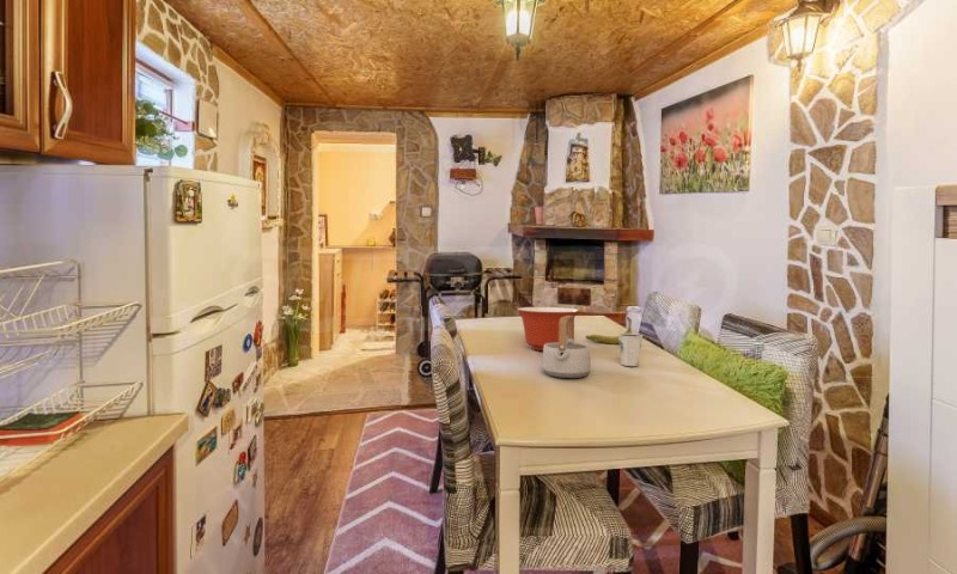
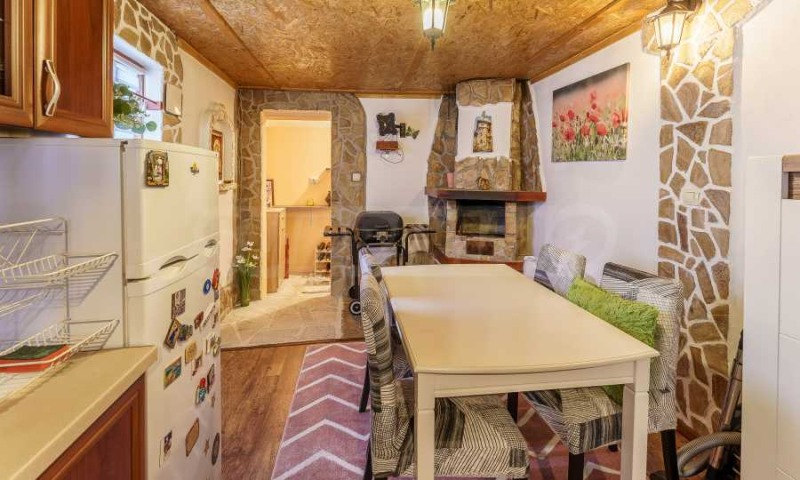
- teapot (565, 346)
- mixing bowl (547, 329)
- banana (608, 336)
- dixie cup (629, 349)
